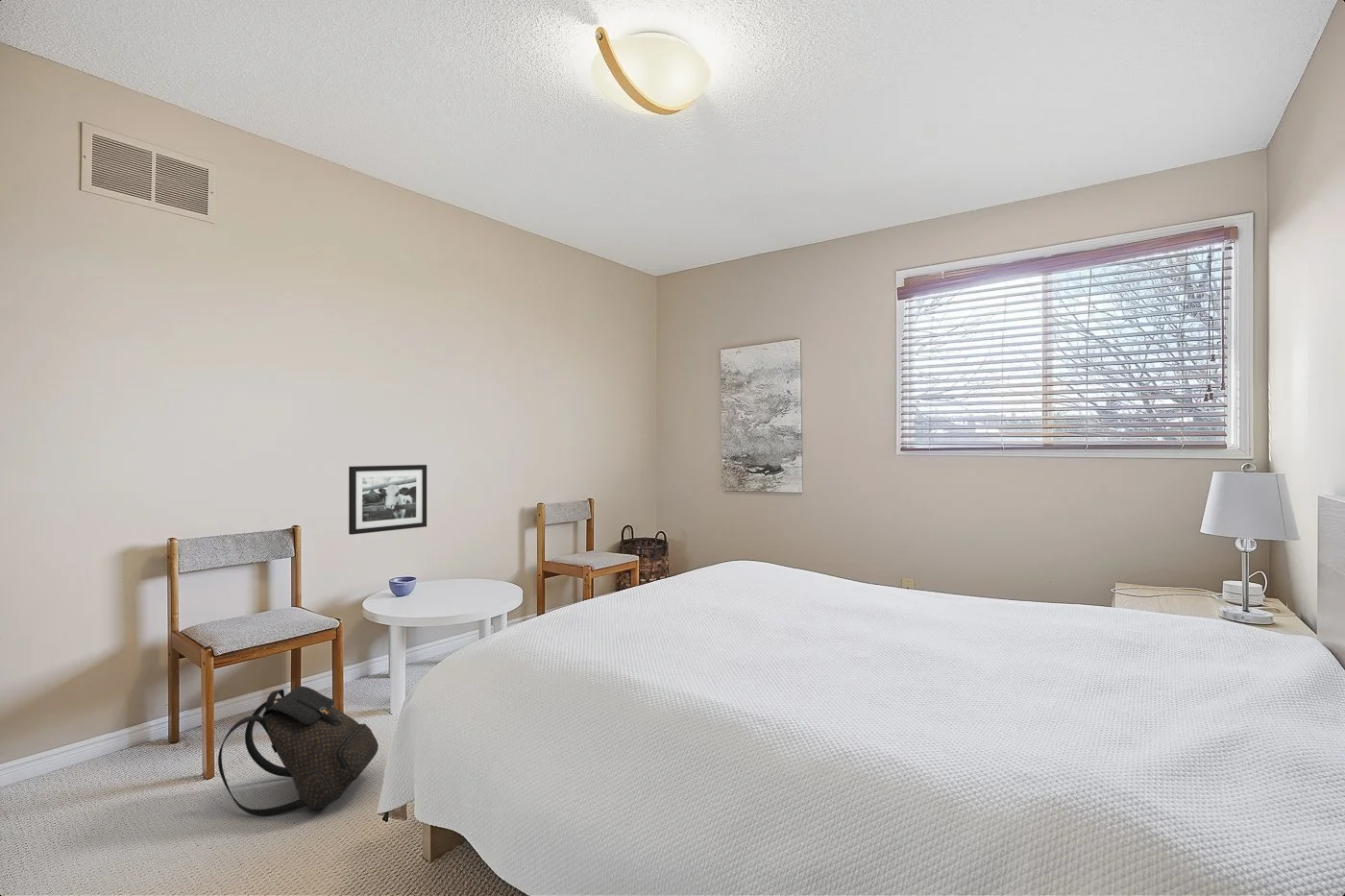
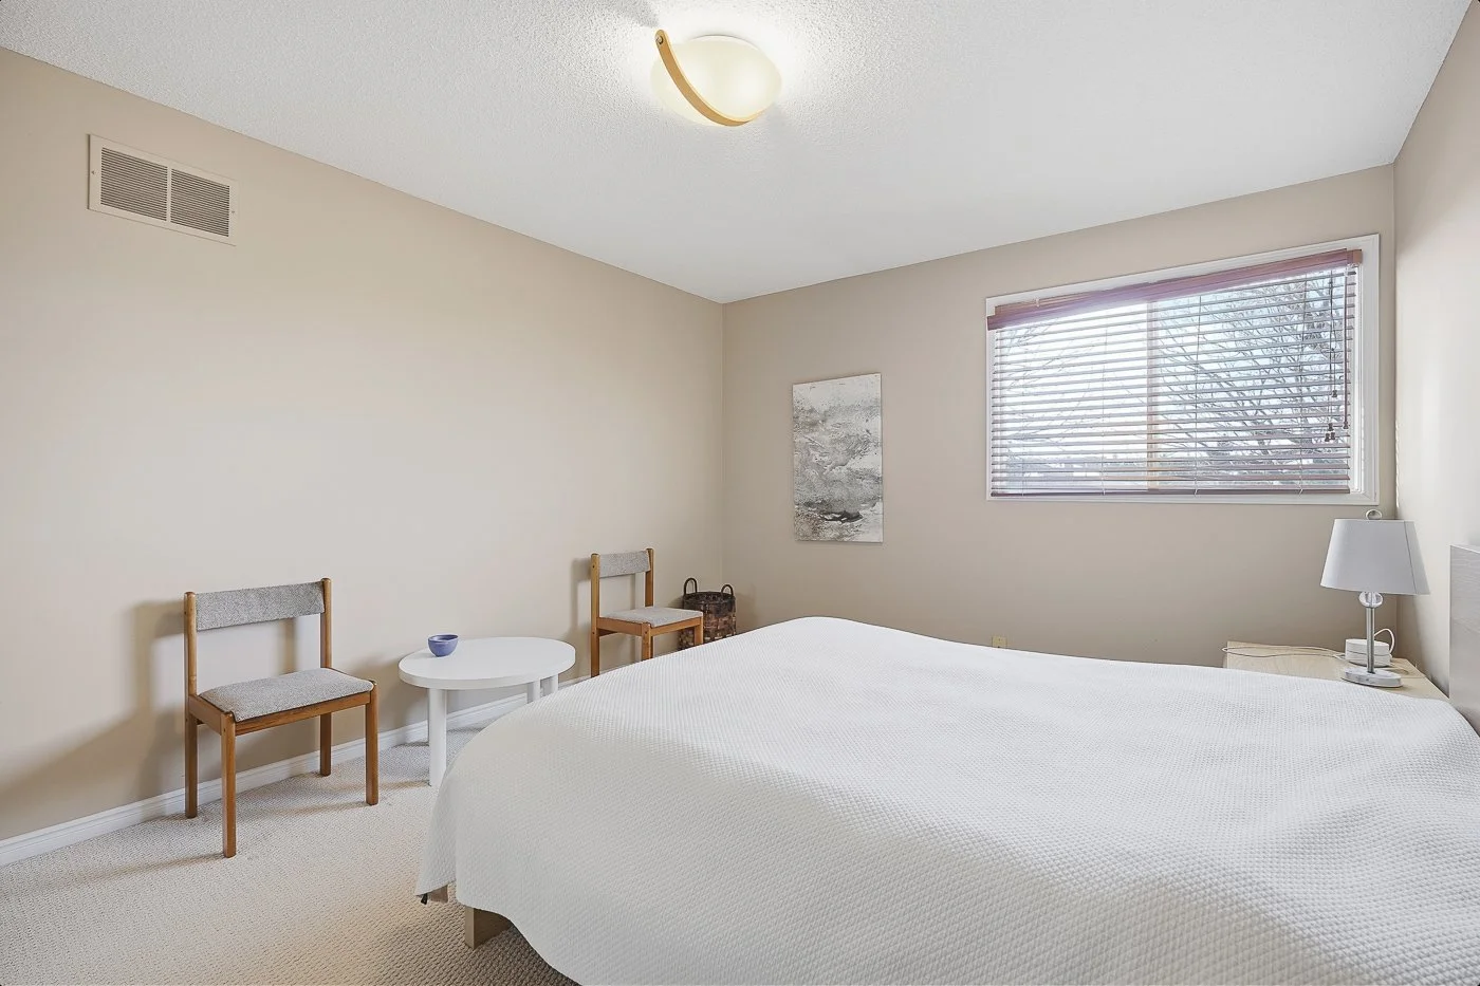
- picture frame (389, 497)
- backpack (302, 741)
